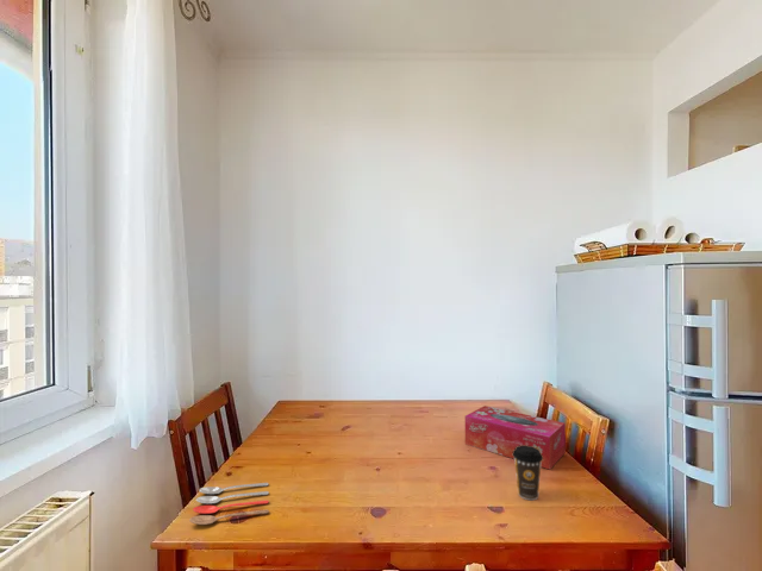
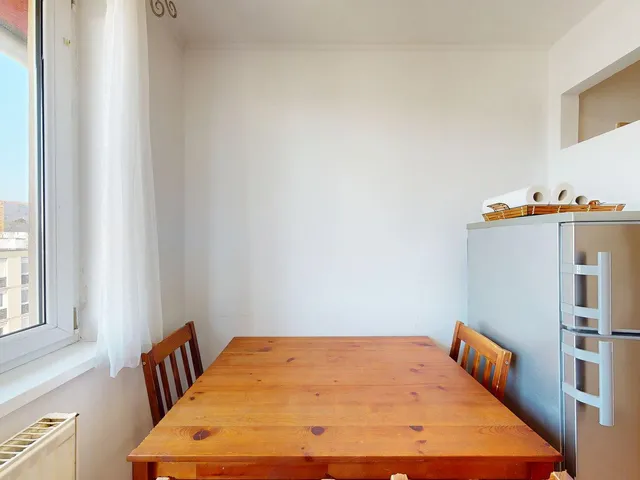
- cooking utensil (232, 496)
- tissue box (513, 433)
- coffee cup (527, 472)
